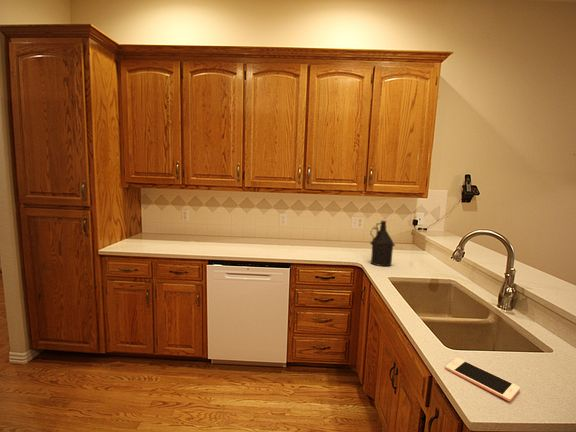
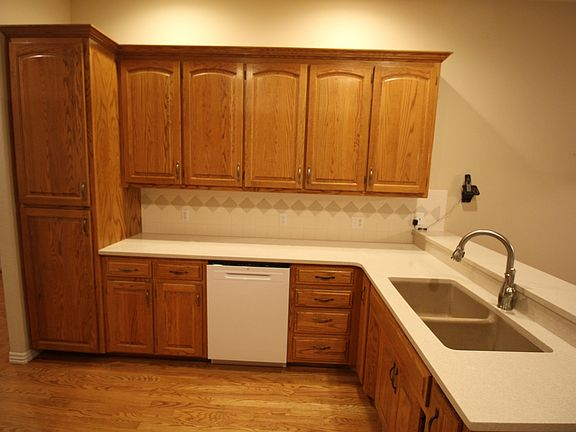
- bottle (382, 242)
- cell phone (480, 377)
